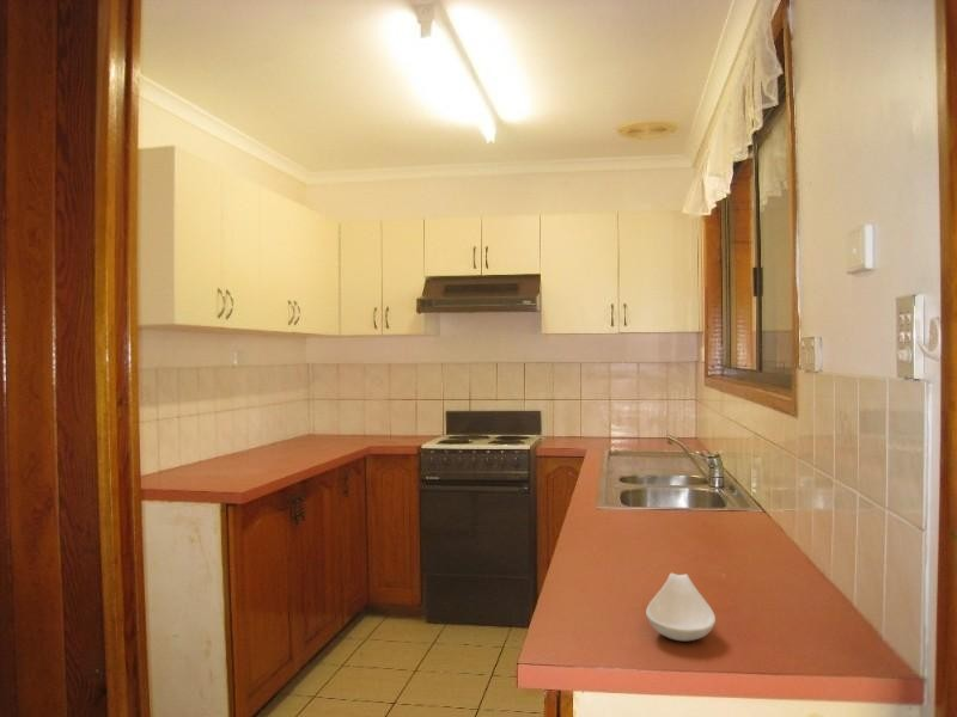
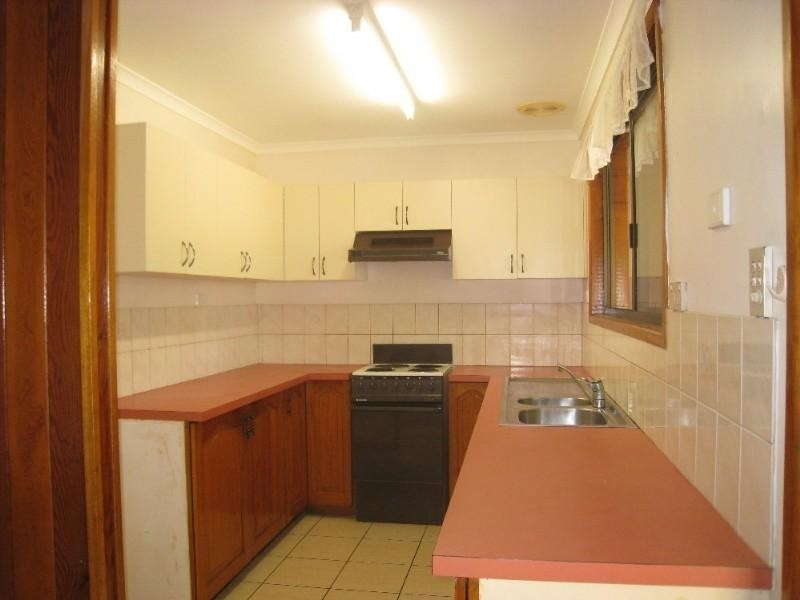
- spoon rest (678, 602)
